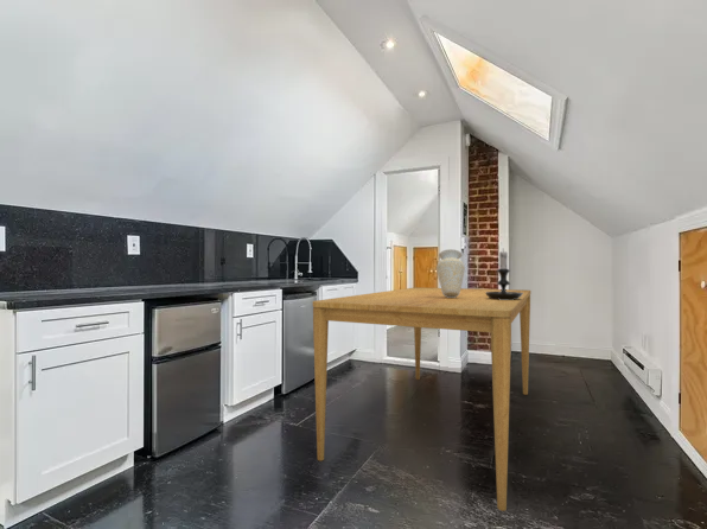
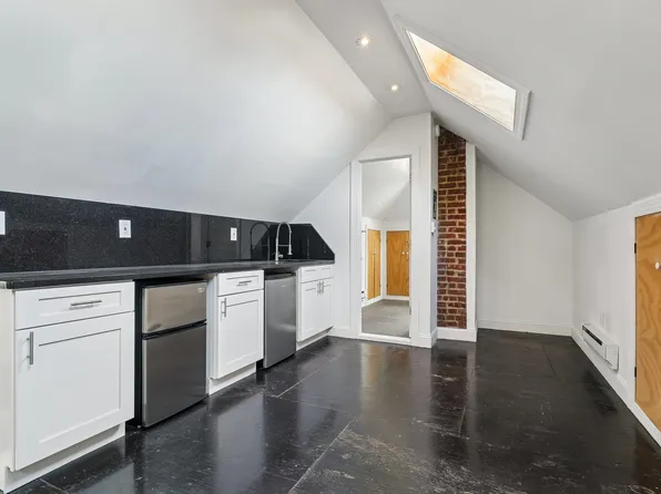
- vase (450, 273)
- candle holder (503, 273)
- dining table (420, 351)
